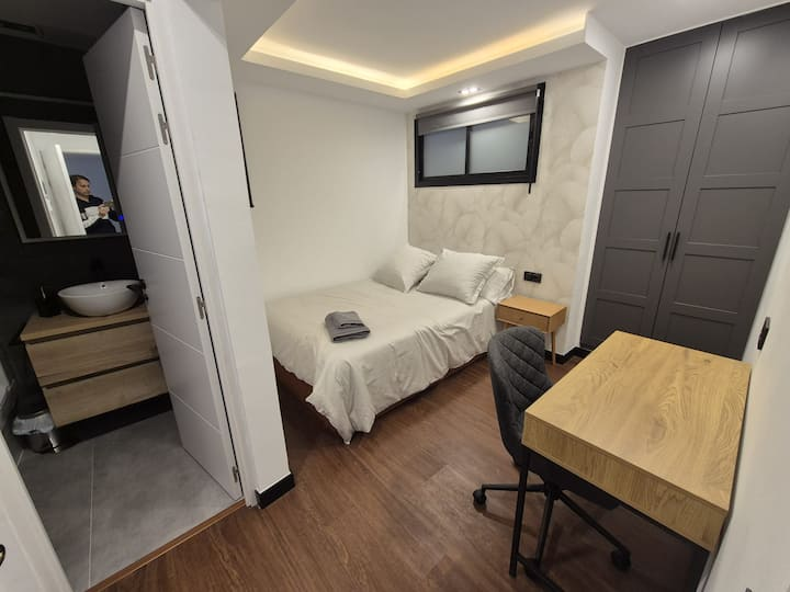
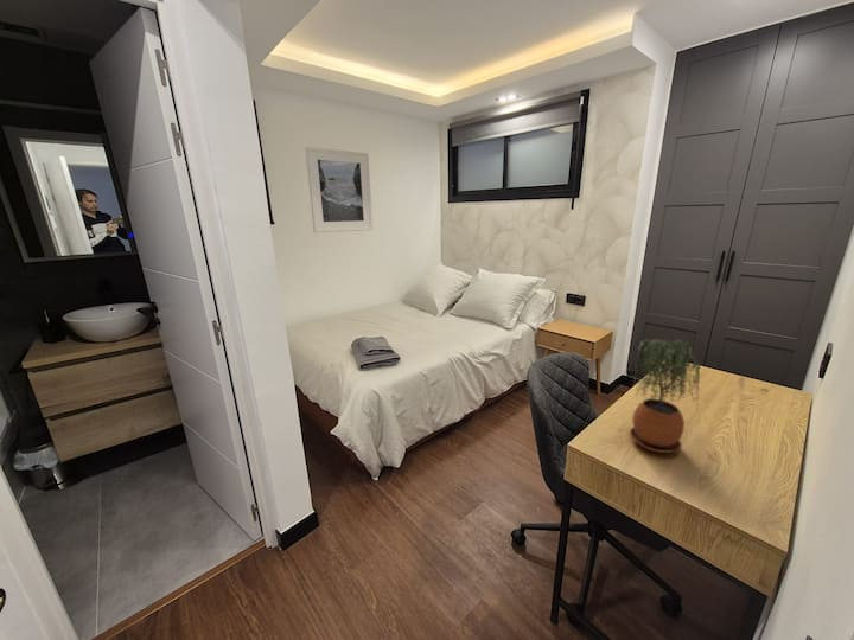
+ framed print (342, 192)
+ potted plant (663, 395)
